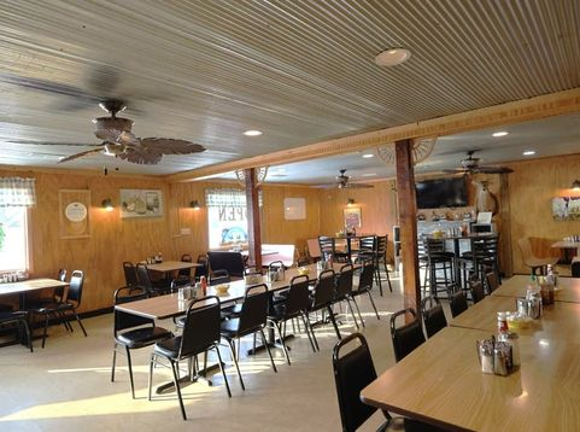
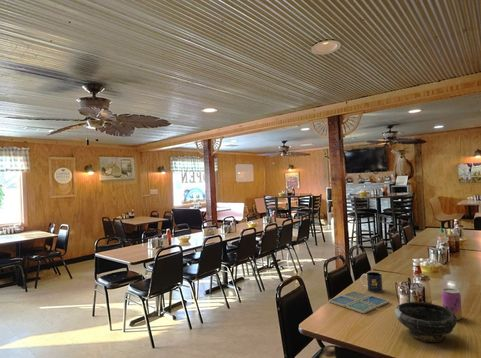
+ mug (371, 281)
+ bowl (424, 322)
+ drink coaster (358, 301)
+ beverage can (451, 303)
